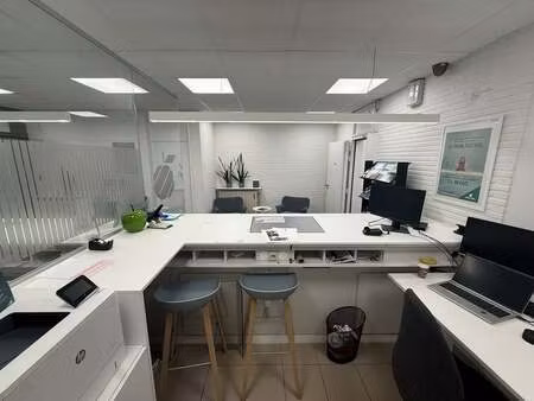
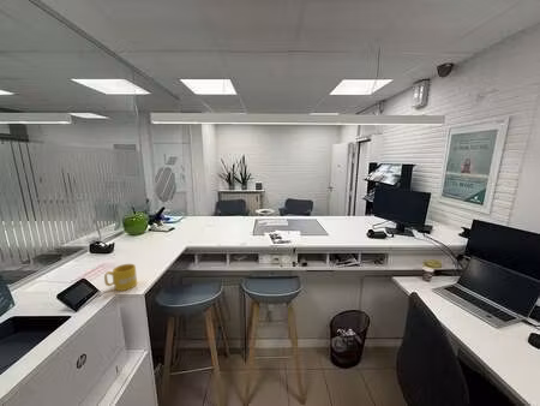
+ mug (120, 276)
